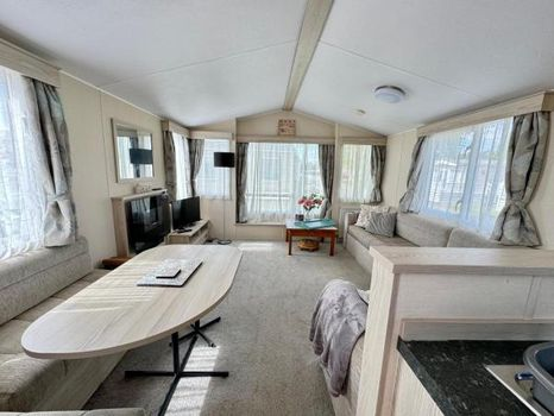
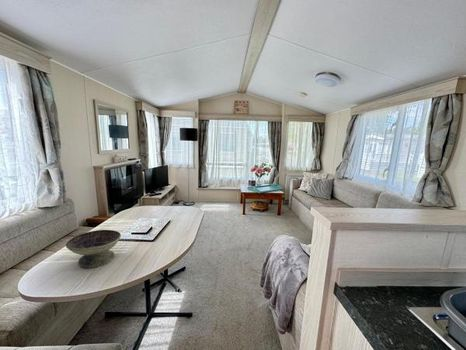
+ decorative bowl (95, 247)
